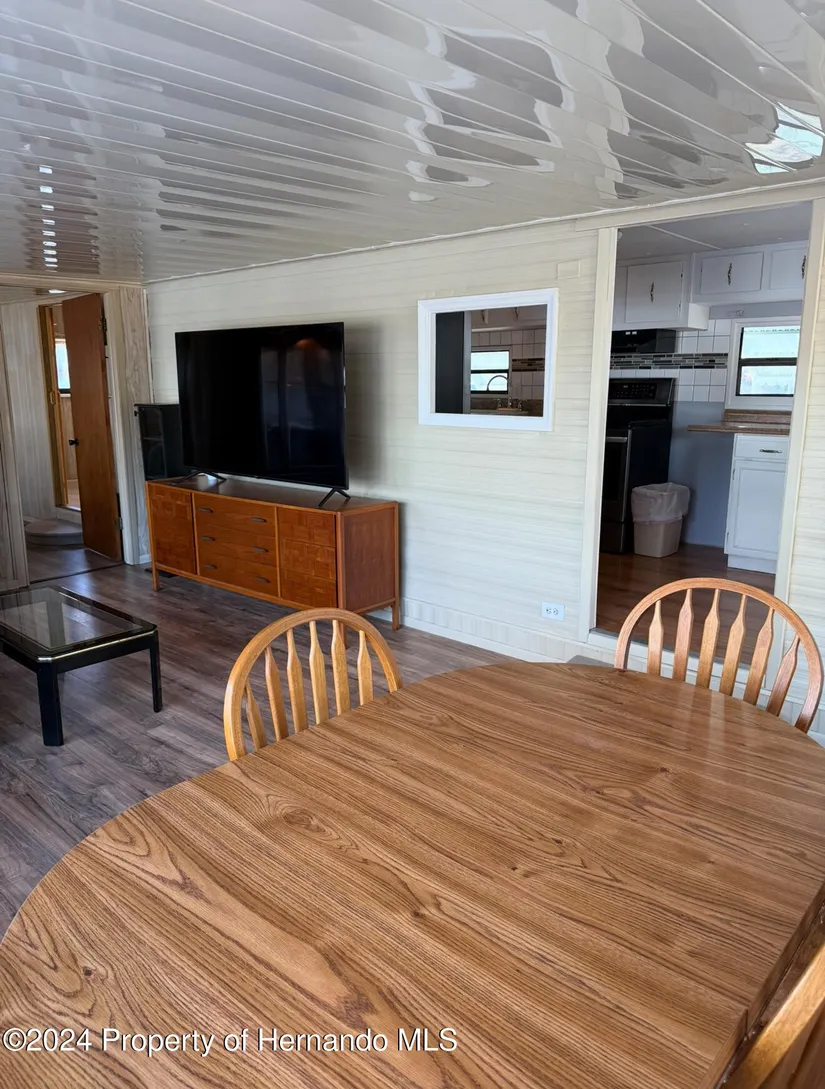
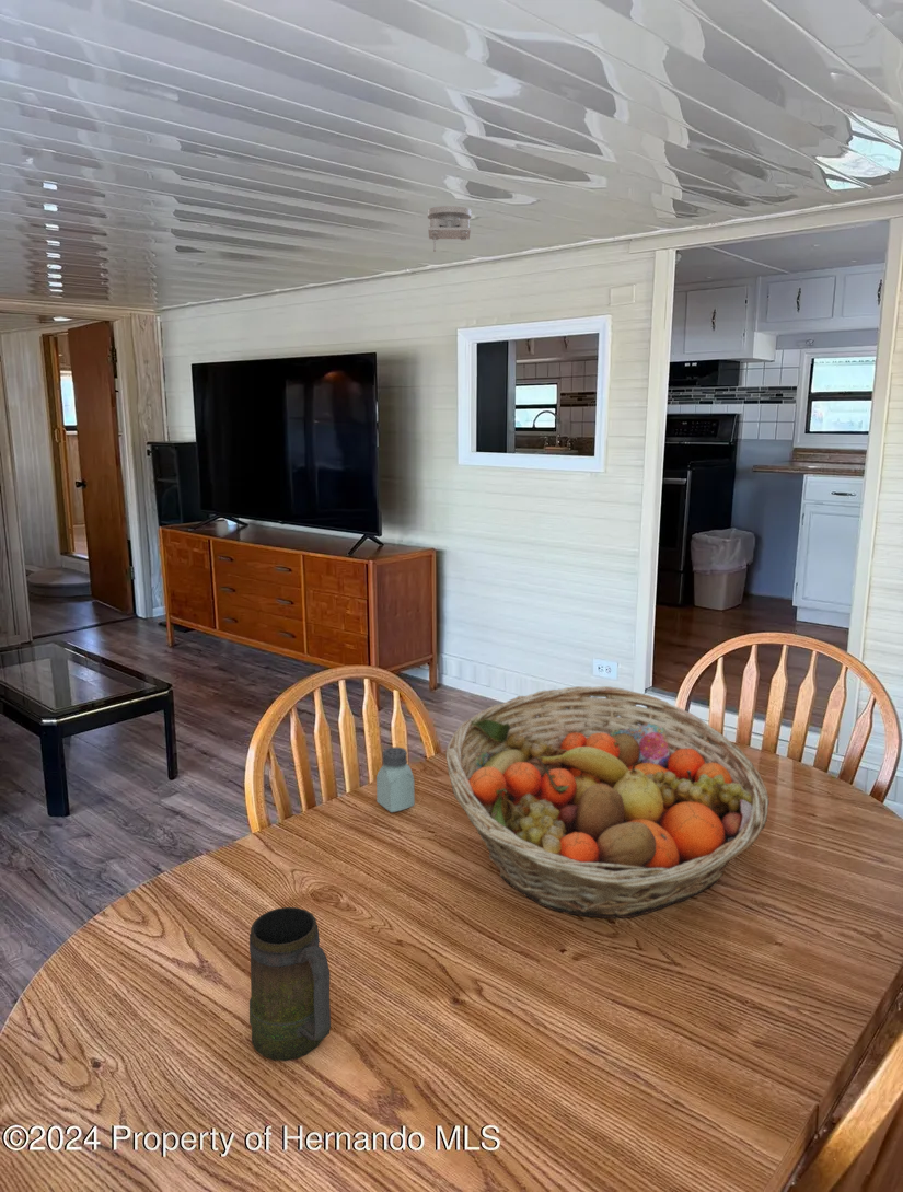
+ saltshaker (395, 778)
+ smoke detector (449, 231)
+ fruit basket (605, 792)
+ mug (294, 988)
